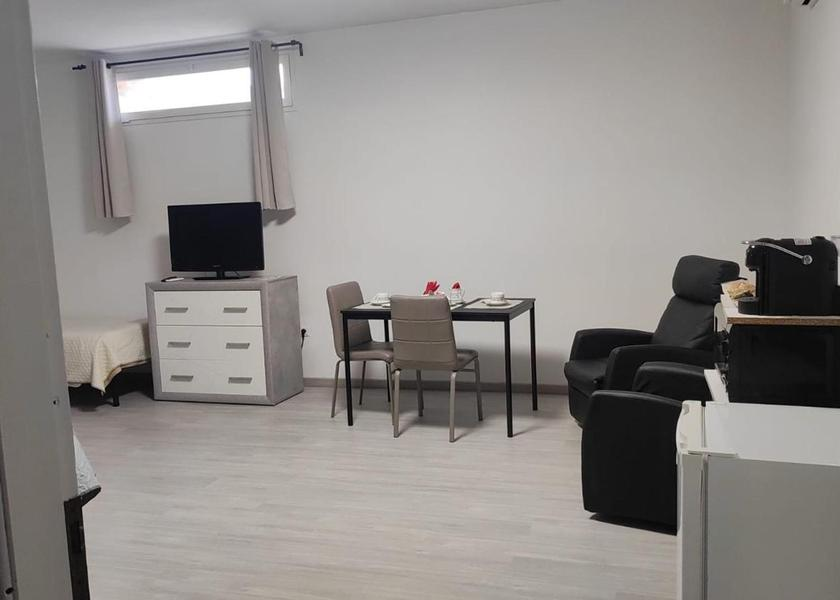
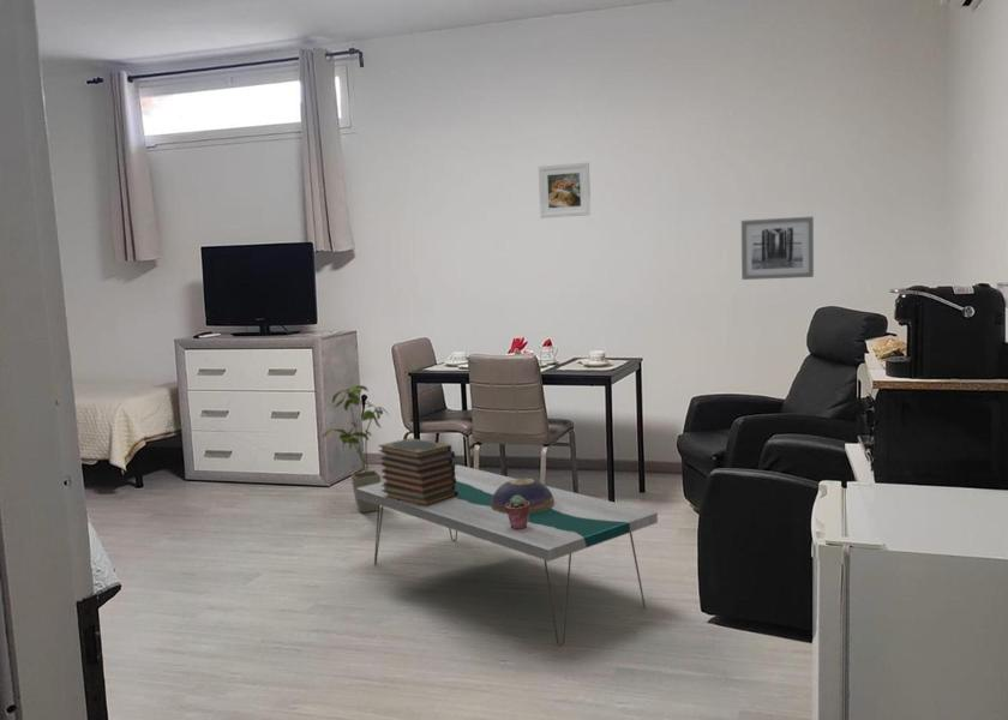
+ wall art (776, 248)
+ house plant (355, 446)
+ book stack (416, 470)
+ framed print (564, 190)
+ potted succulent (517, 510)
+ coffee table (496, 541)
+ decorative bowl (522, 491)
